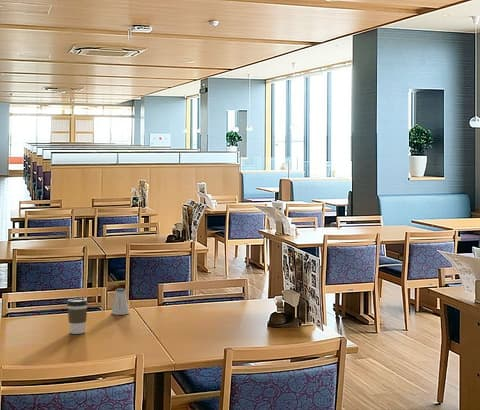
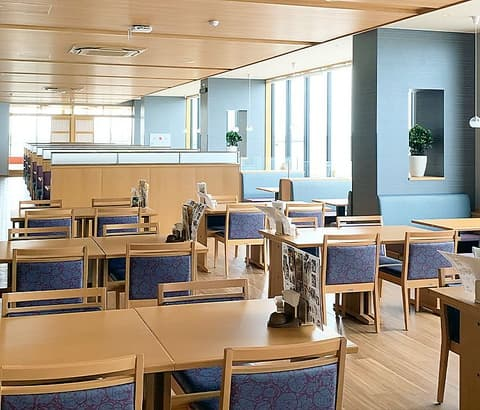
- coffee cup (77, 316)
- saltshaker (120, 301)
